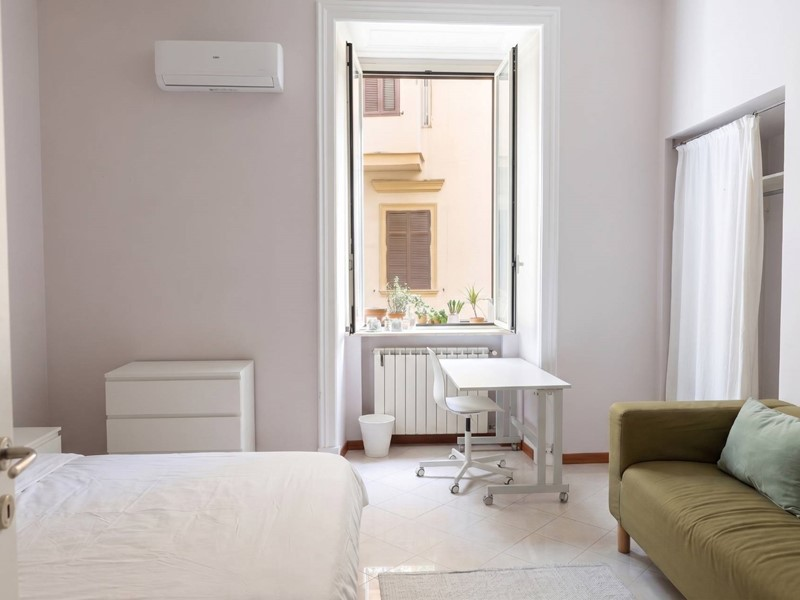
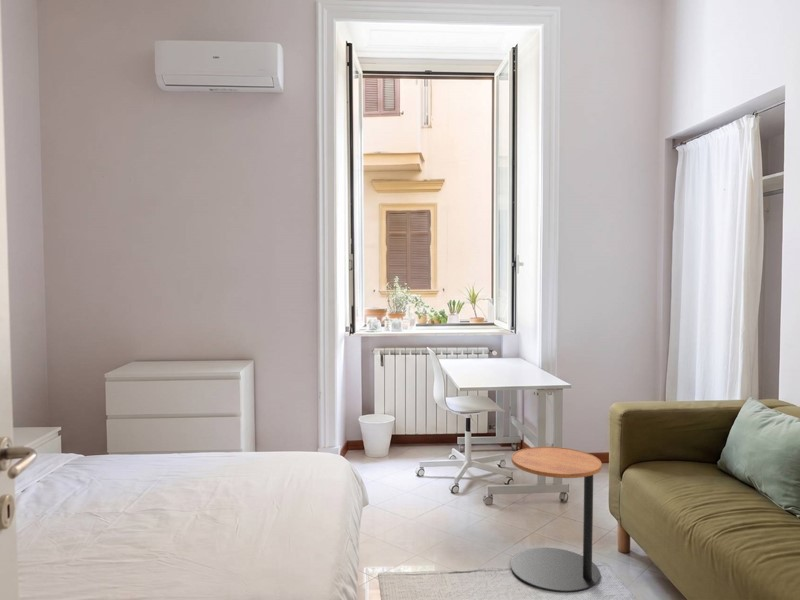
+ side table (584, 514)
